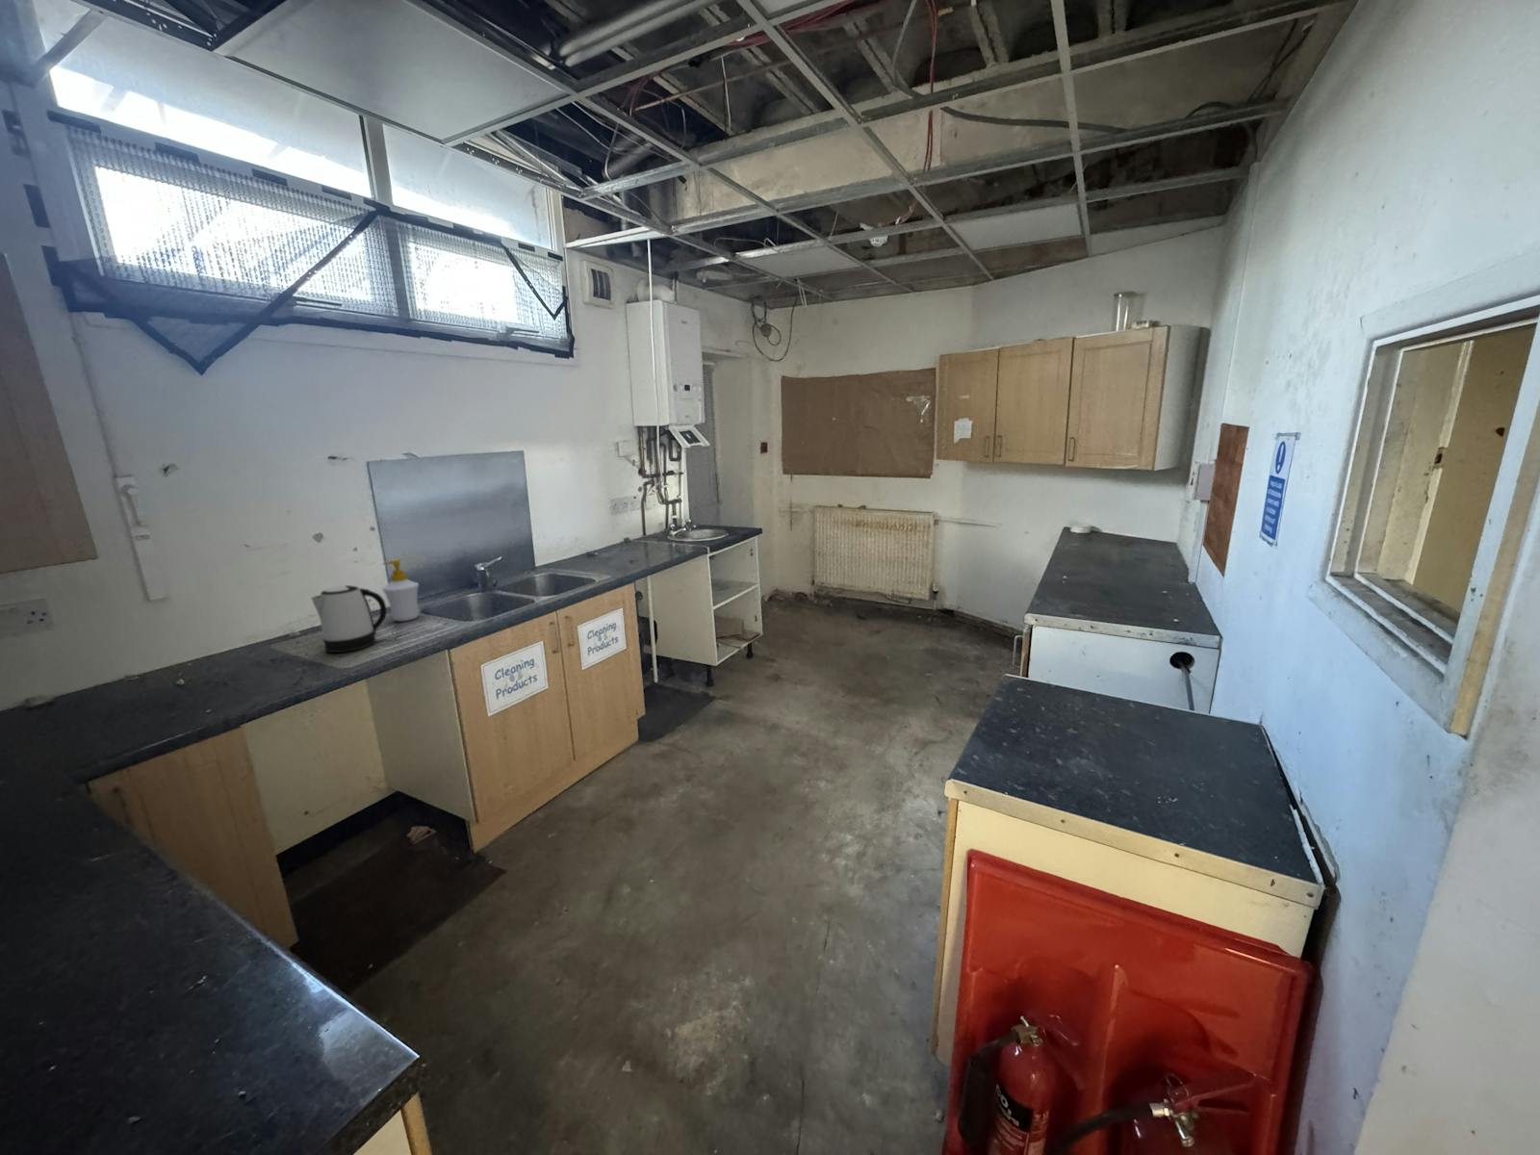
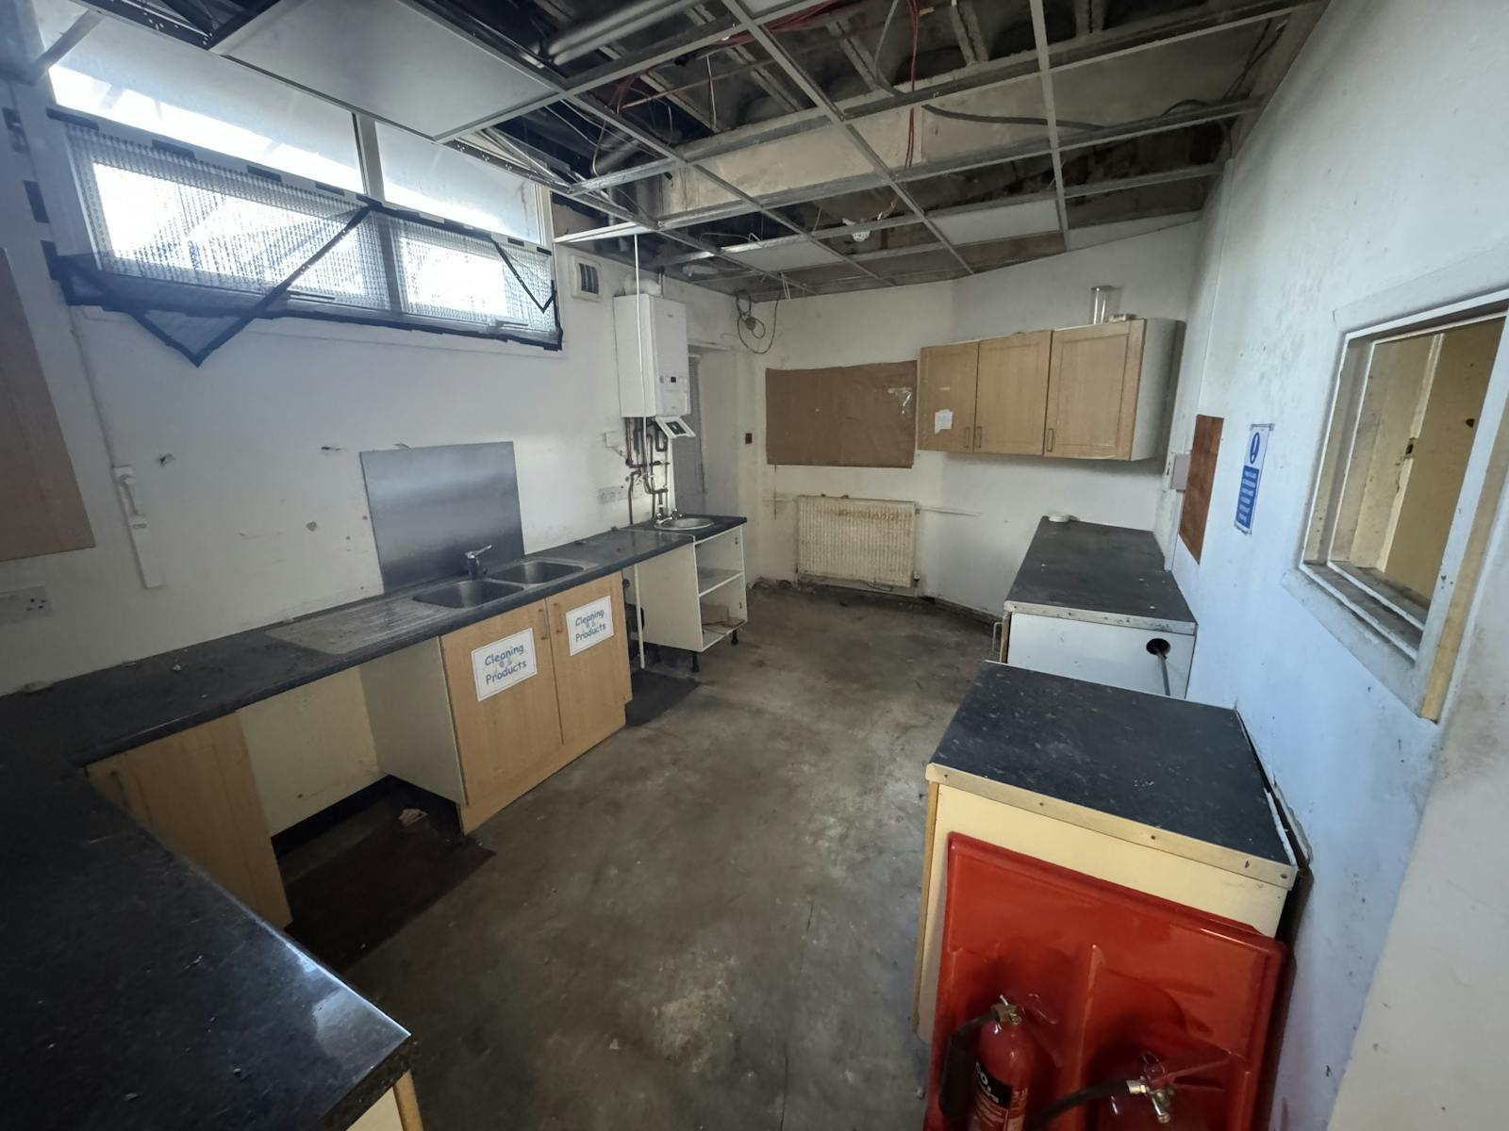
- soap bottle (400, 590)
- kettle (353, 615)
